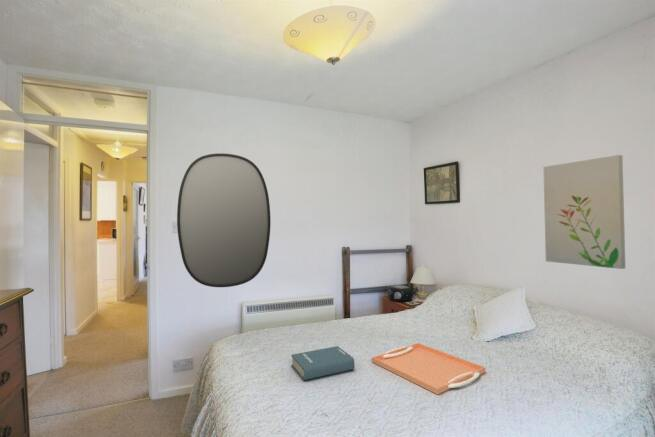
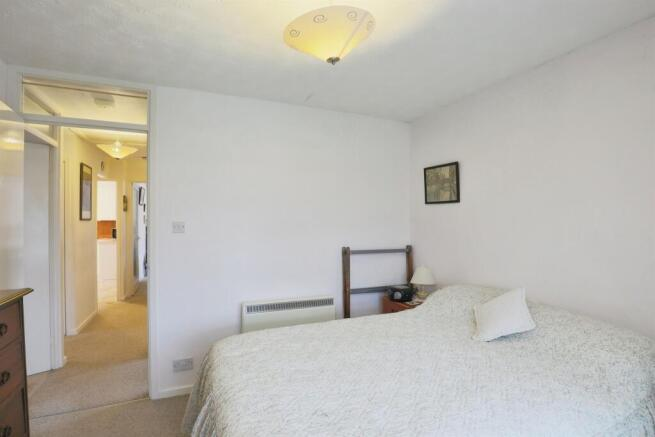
- wall art (580, 213)
- hardback book (322, 362)
- home mirror (226, 220)
- serving tray (426, 364)
